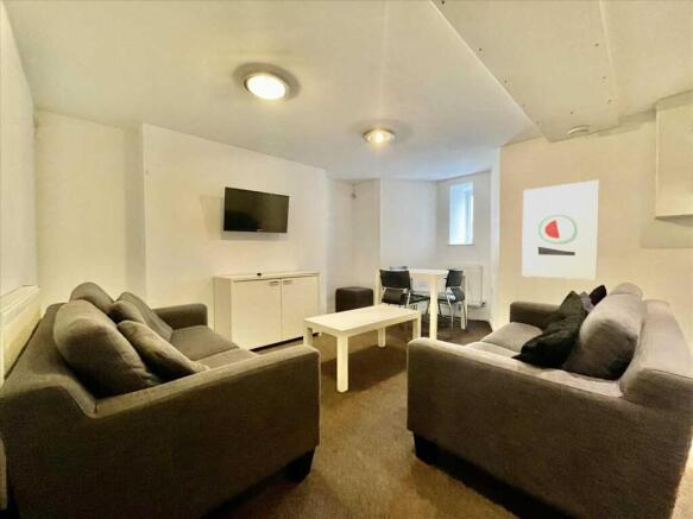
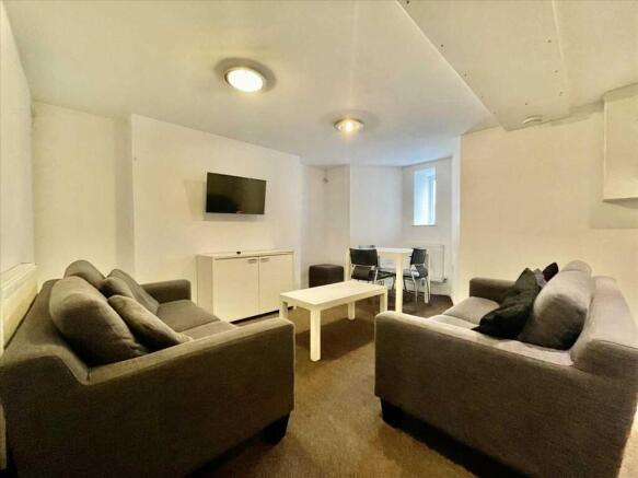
- wall art (557, 232)
